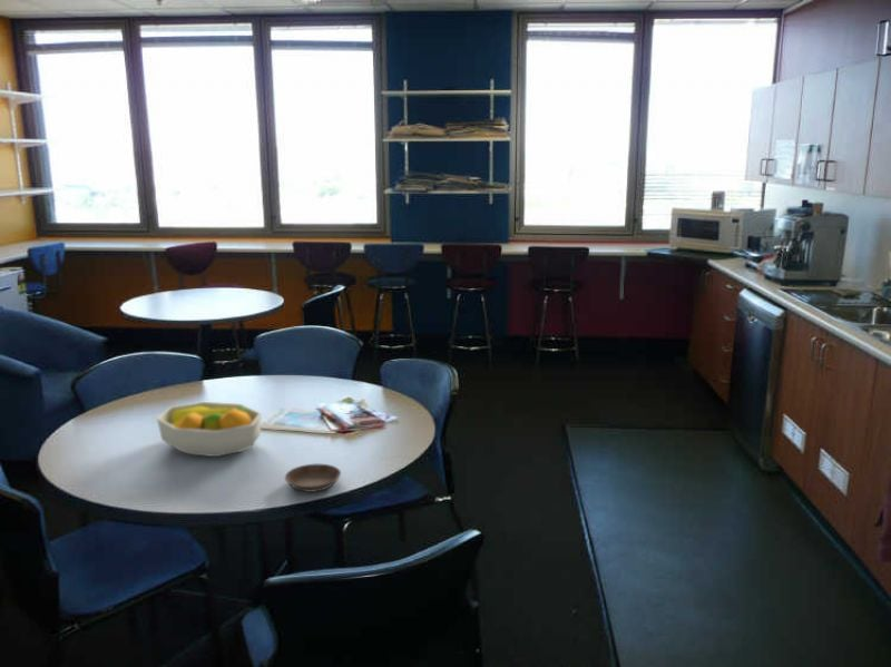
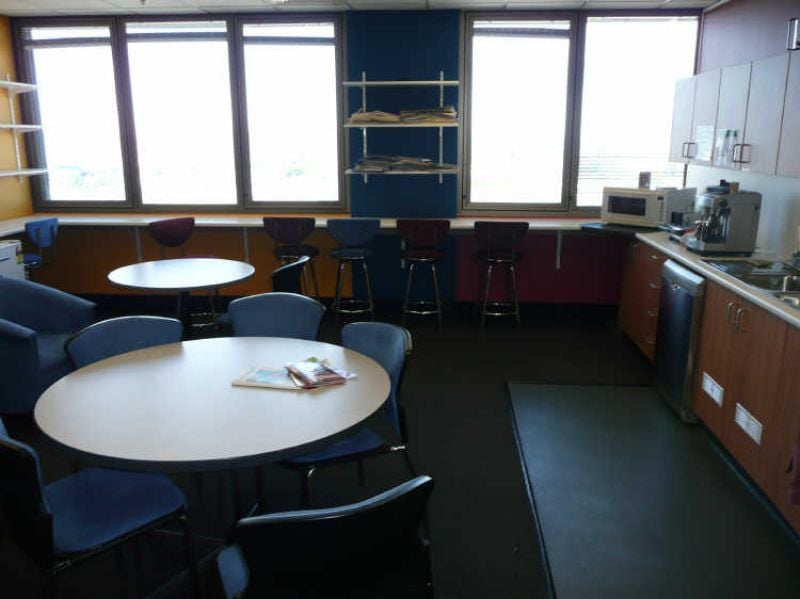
- saucer (313, 479)
- fruit bowl (209, 423)
